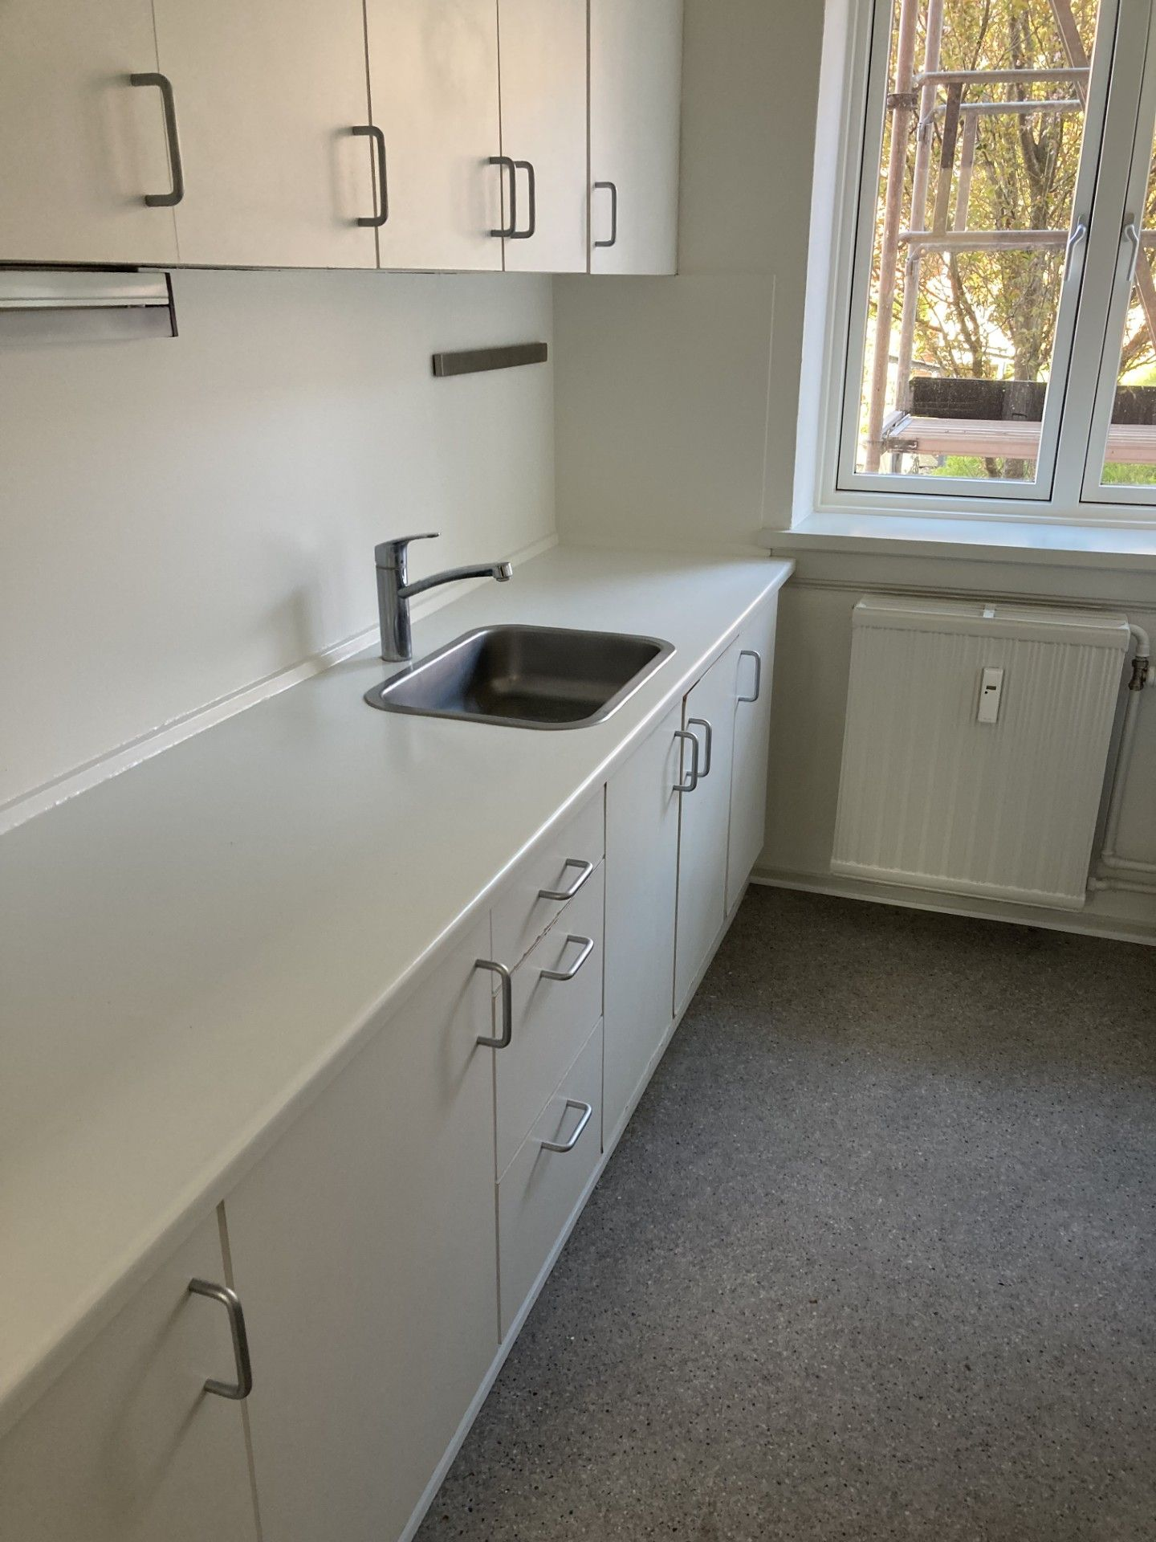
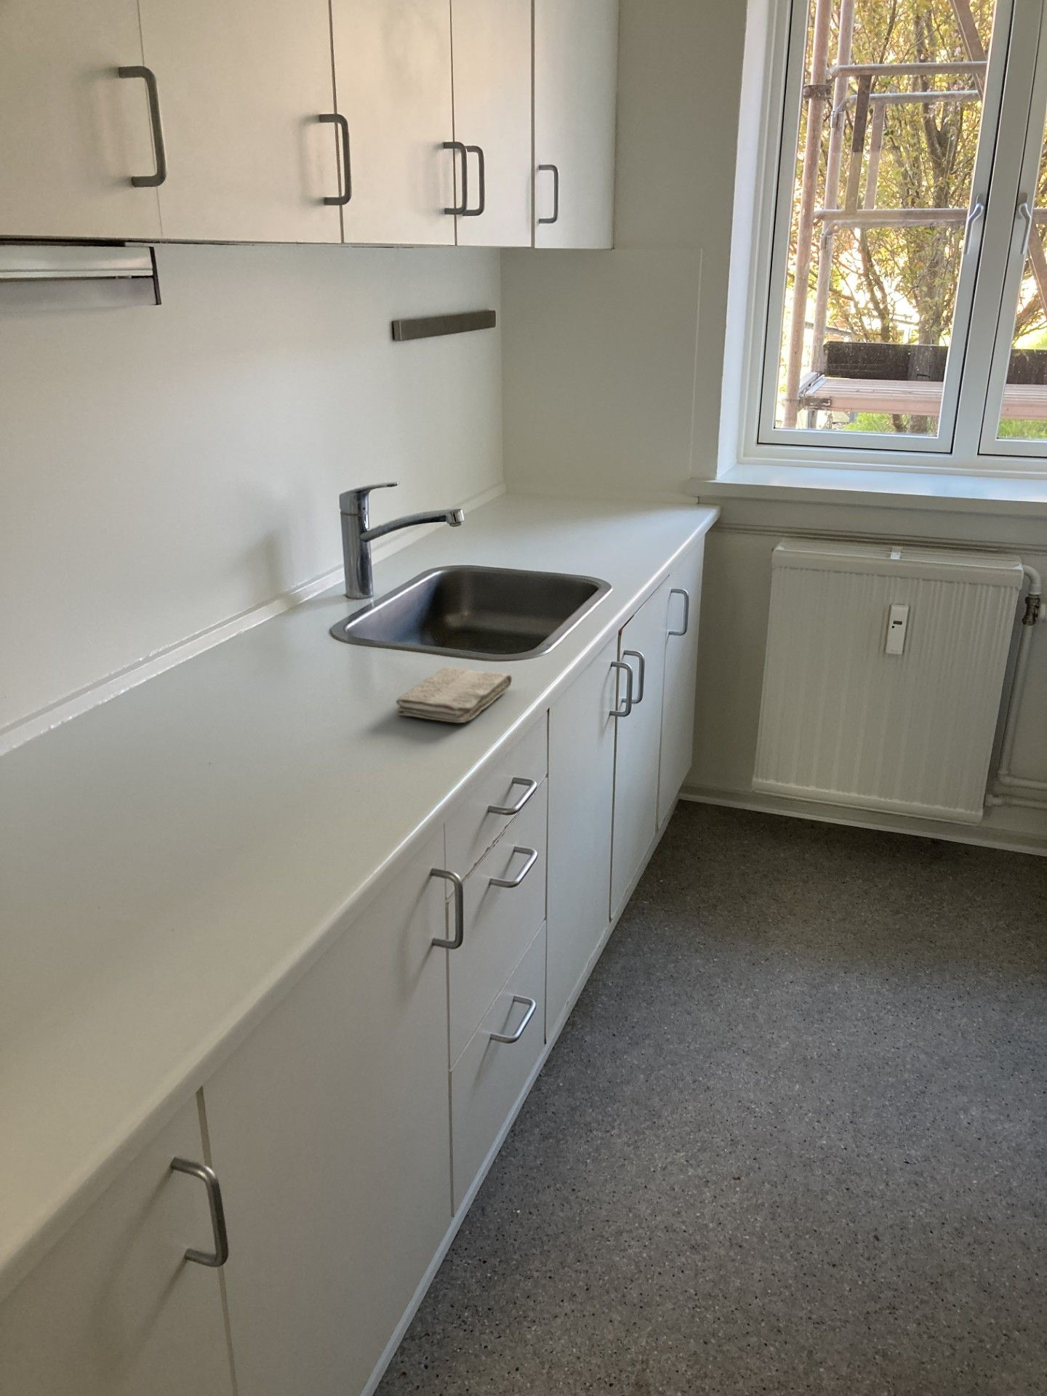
+ washcloth (454, 691)
